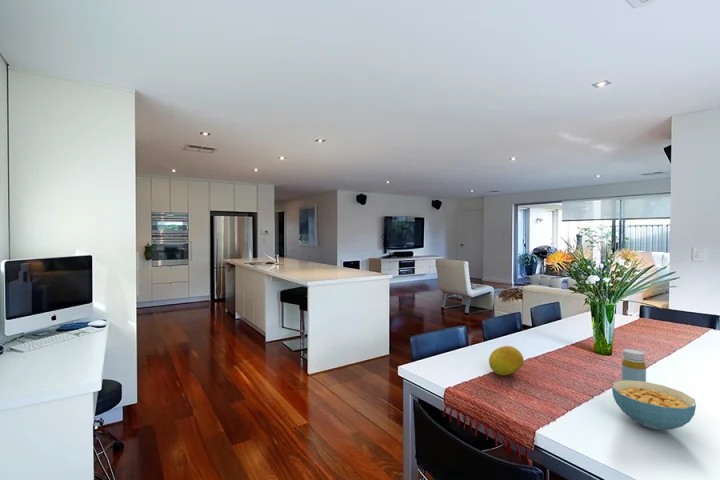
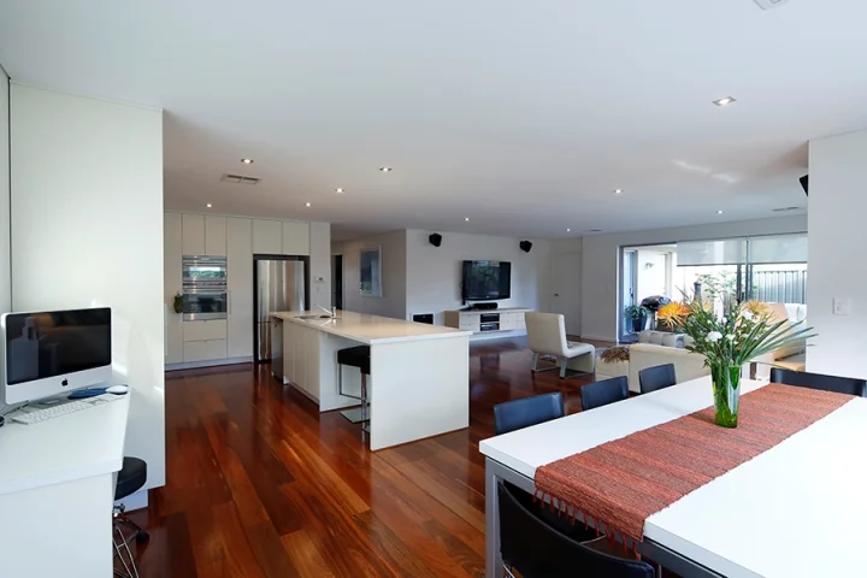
- cereal bowl (651, 409)
- bottle (633, 372)
- fruit (505, 360)
